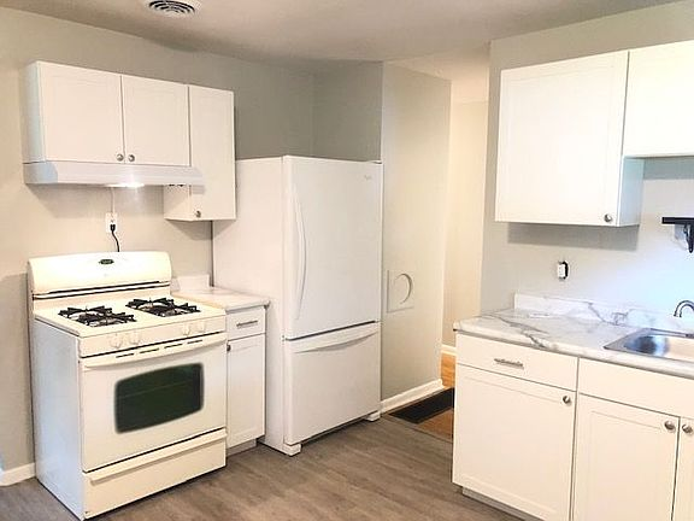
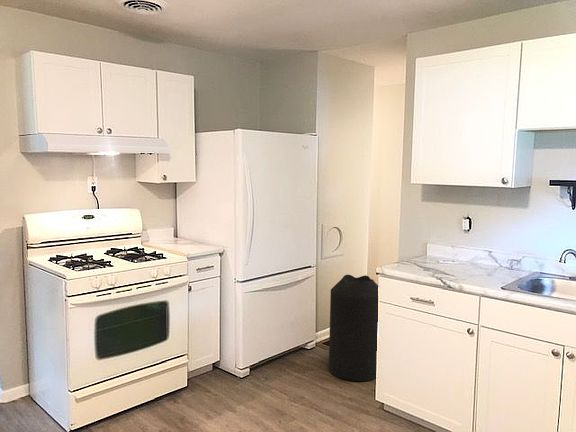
+ trash can (356, 324)
